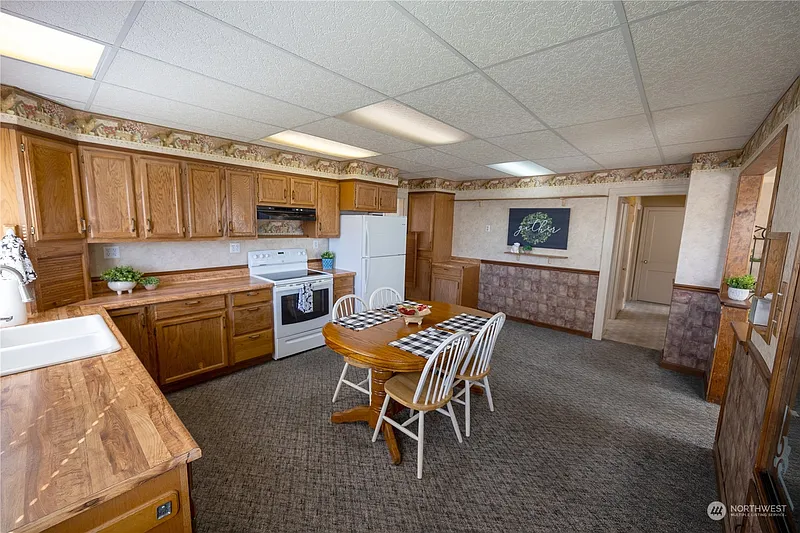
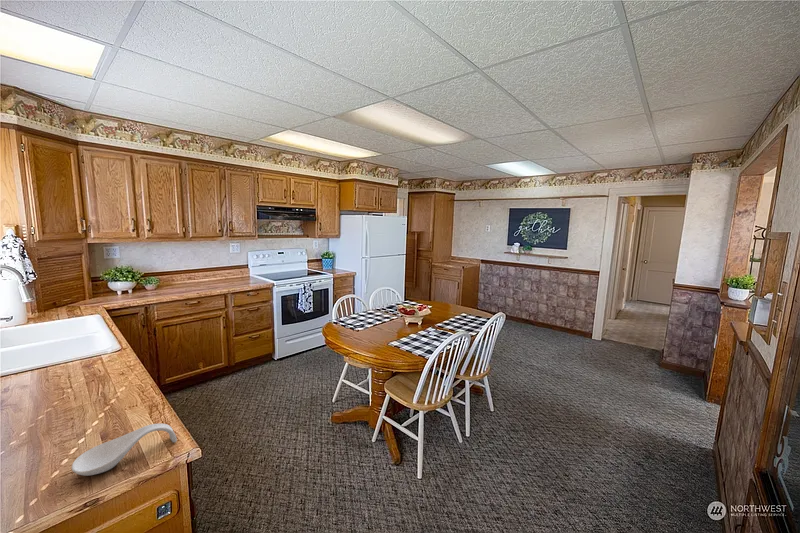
+ spoon rest (127, 445)
